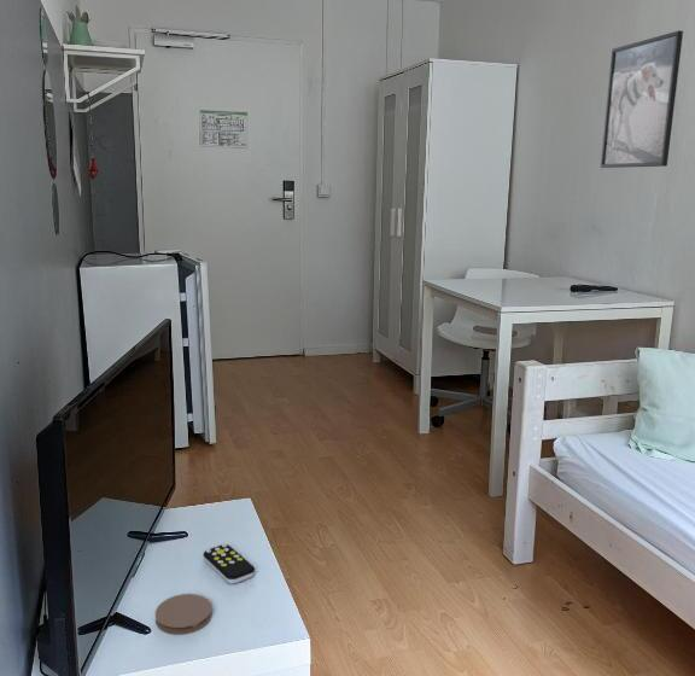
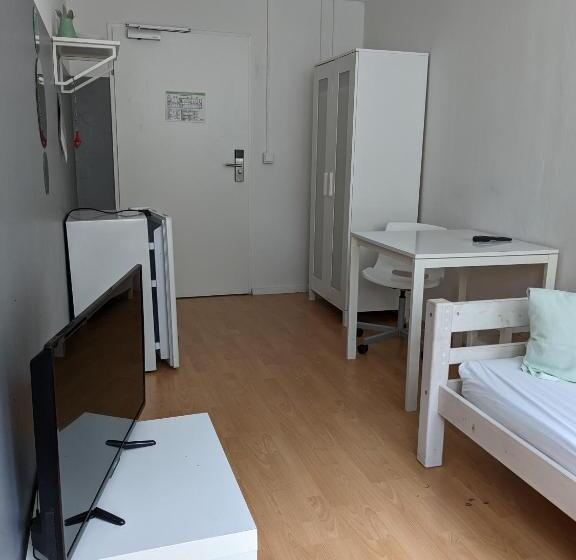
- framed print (638, 104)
- remote control (228, 563)
- coaster (183, 613)
